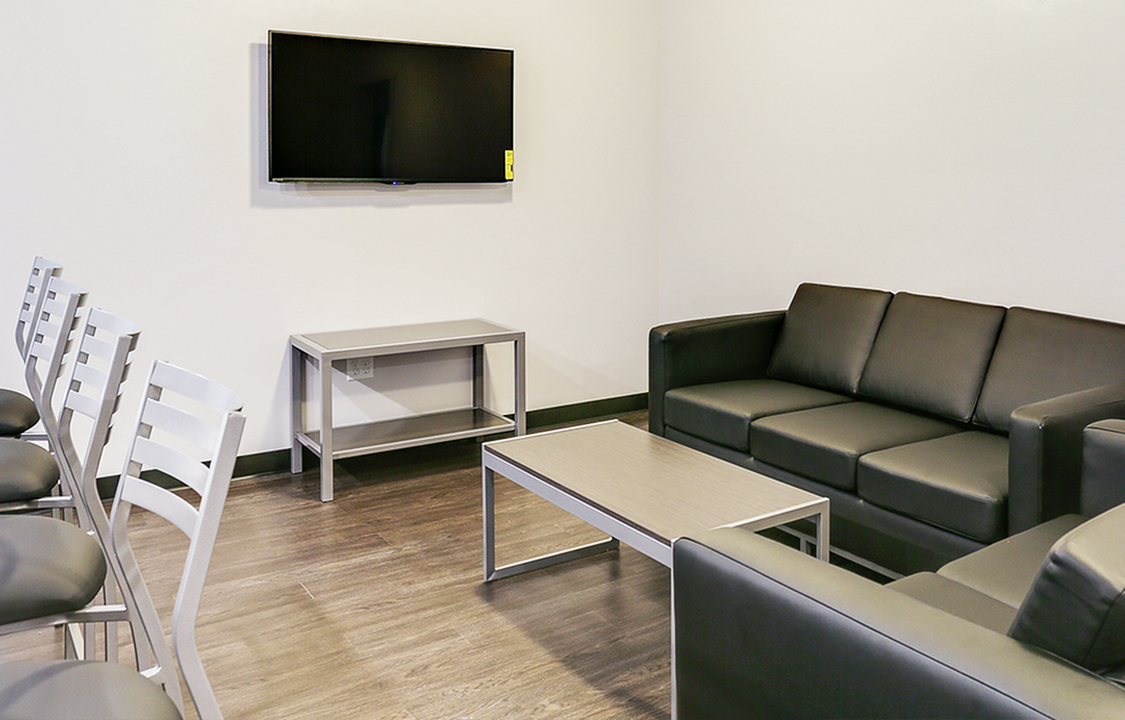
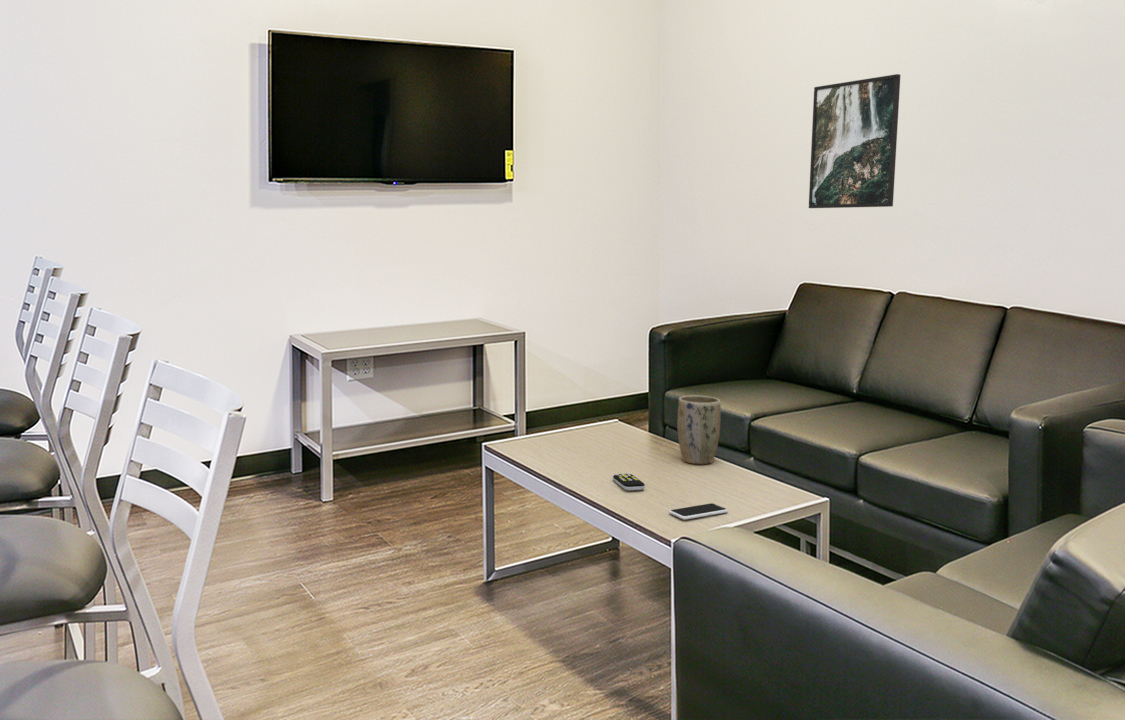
+ remote control (628, 481)
+ plant pot (698, 429)
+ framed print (852, 144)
+ smartphone (698, 511)
